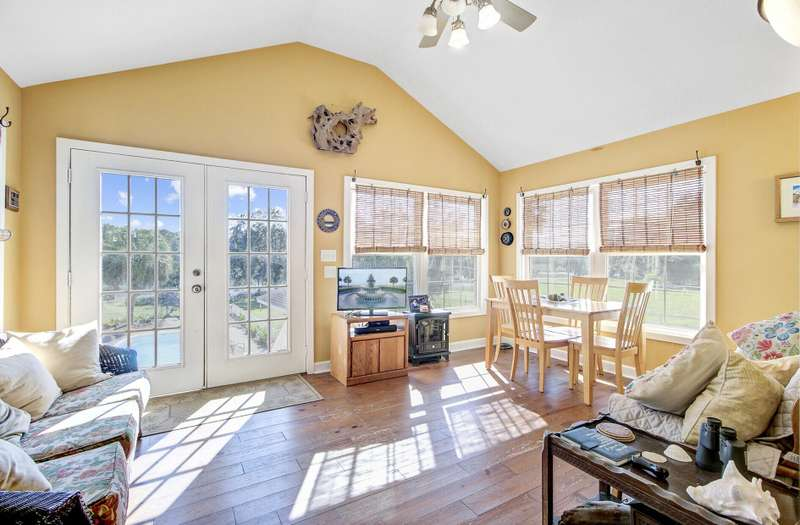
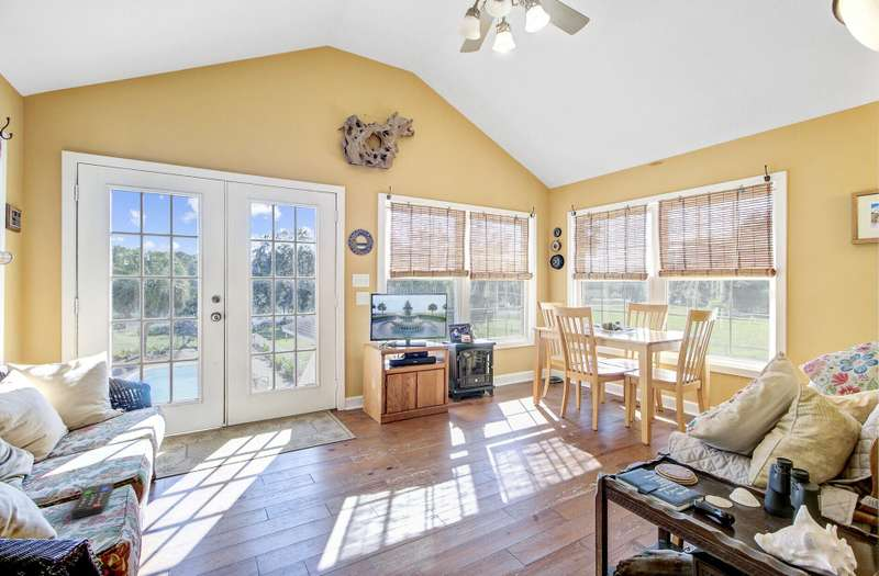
+ remote control (93, 498)
